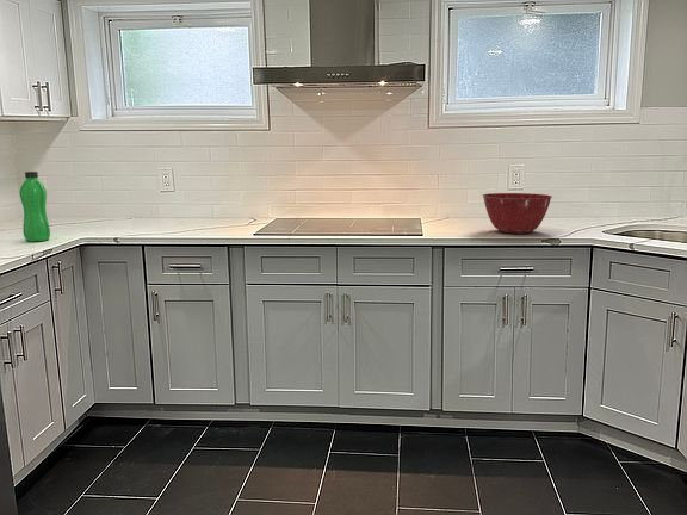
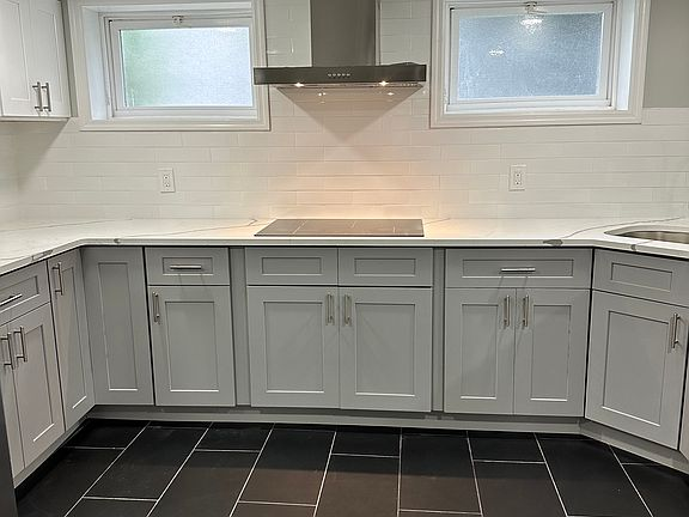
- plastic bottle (33, 206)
- mixing bowl (515, 212)
